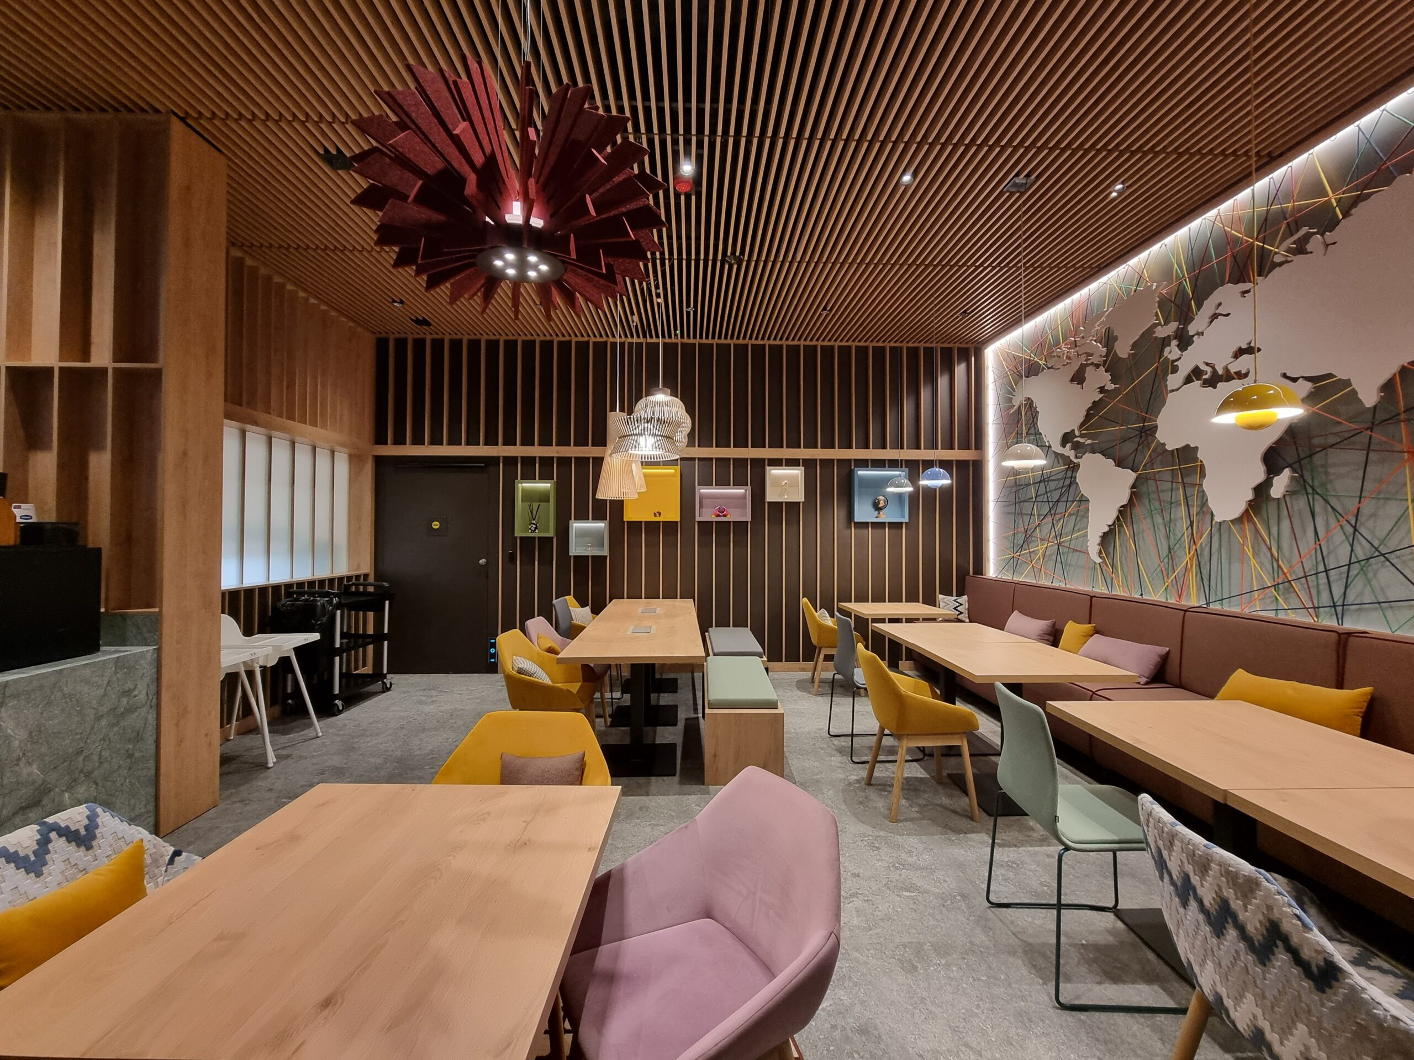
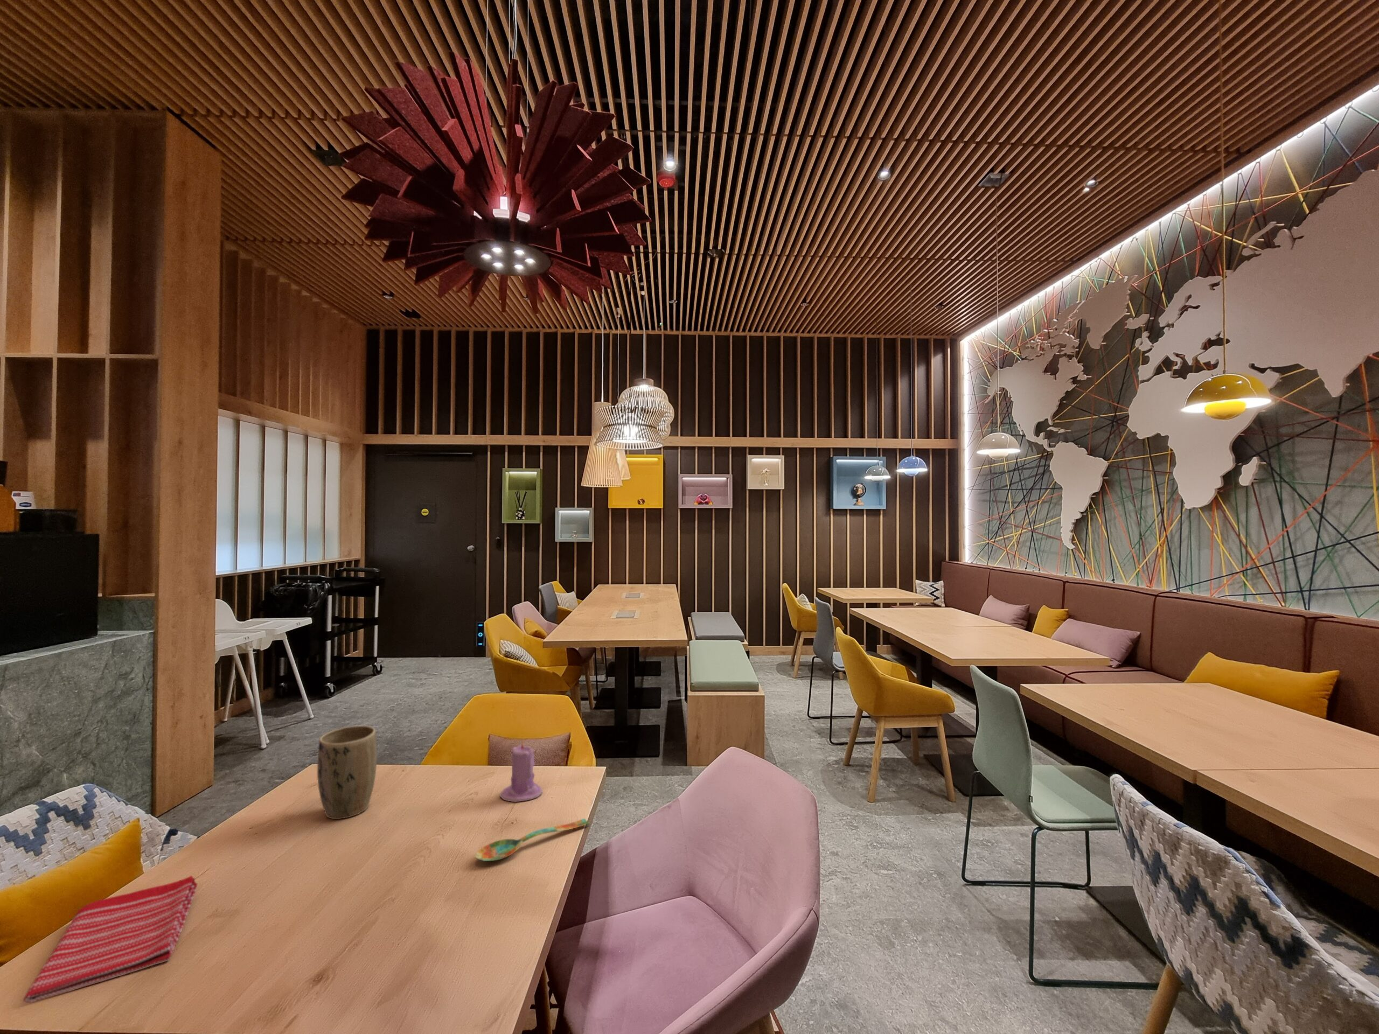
+ dish towel (123, 931)
+ plant pot (347, 772)
+ spoon (534, 836)
+ candle (521, 767)
